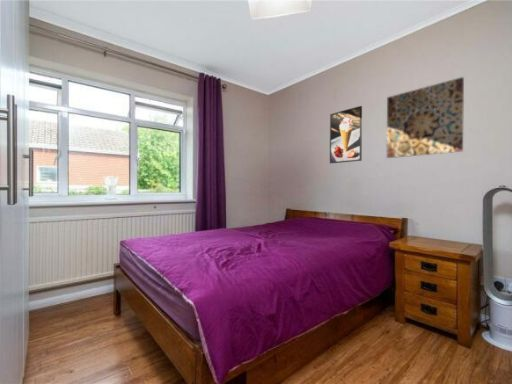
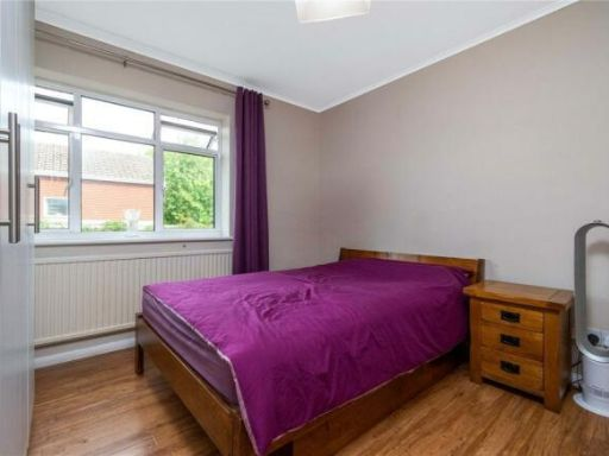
- wall art (421, 121)
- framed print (345, 136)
